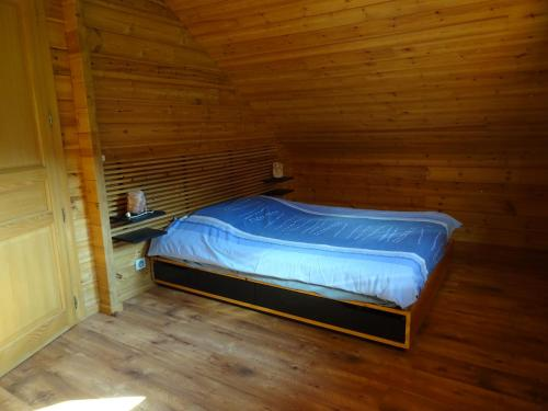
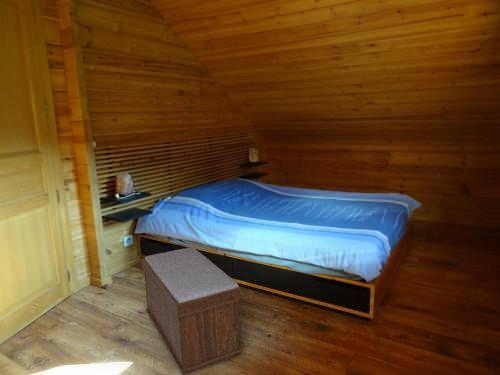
+ bench (188, 302)
